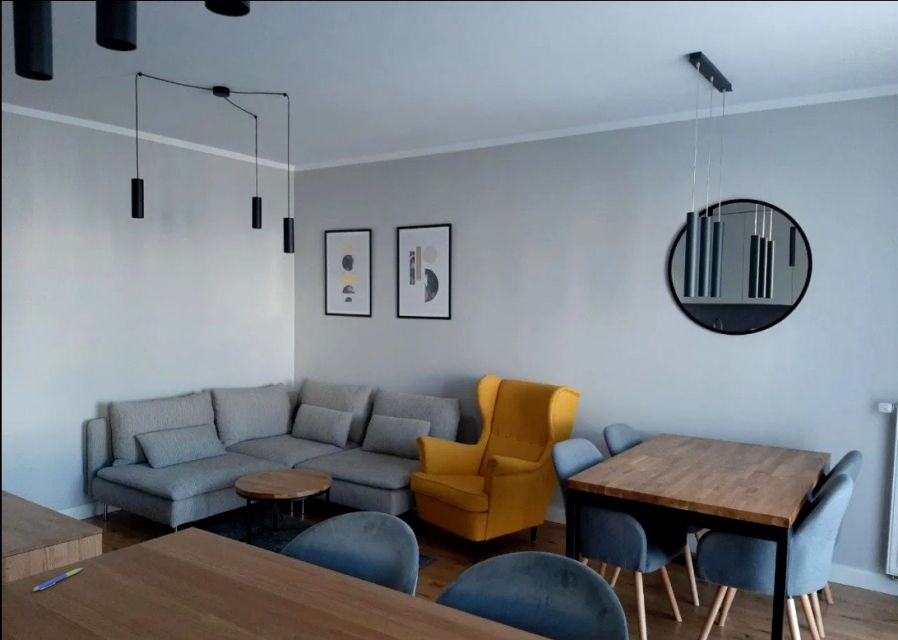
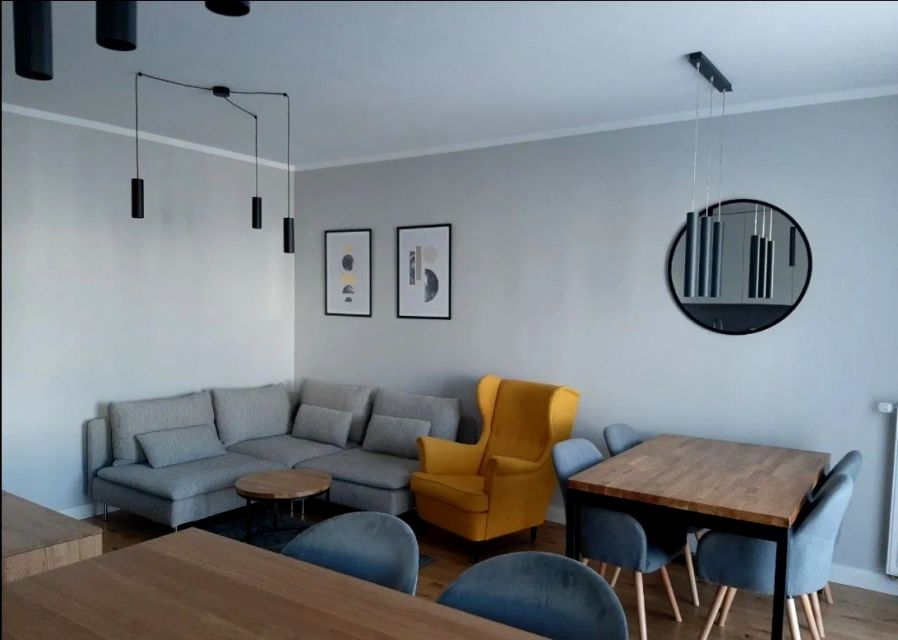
- pen (59, 578)
